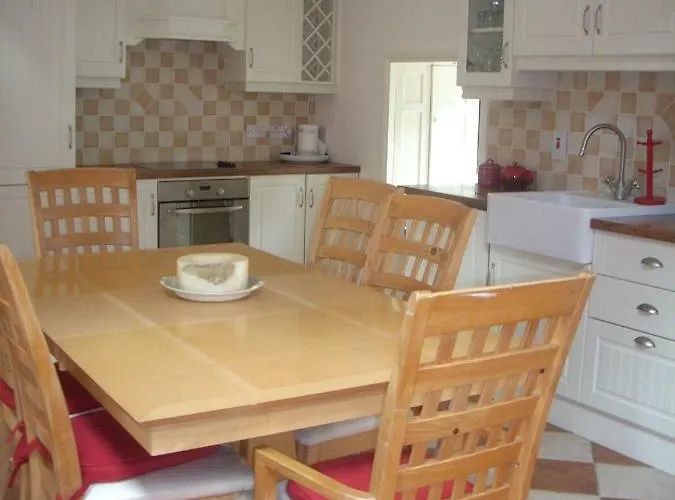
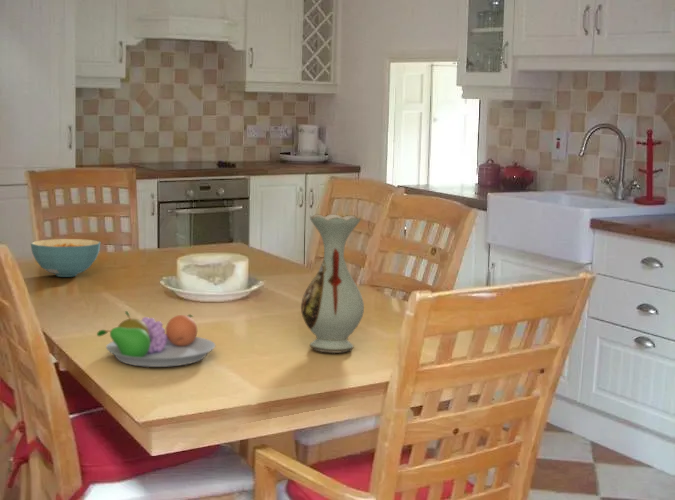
+ cereal bowl (66, 259)
+ fruit bowl (156, 335)
+ vase (332, 282)
